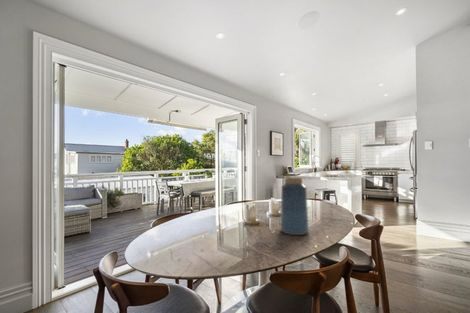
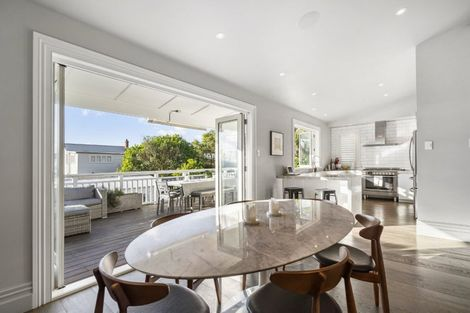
- vase (294, 204)
